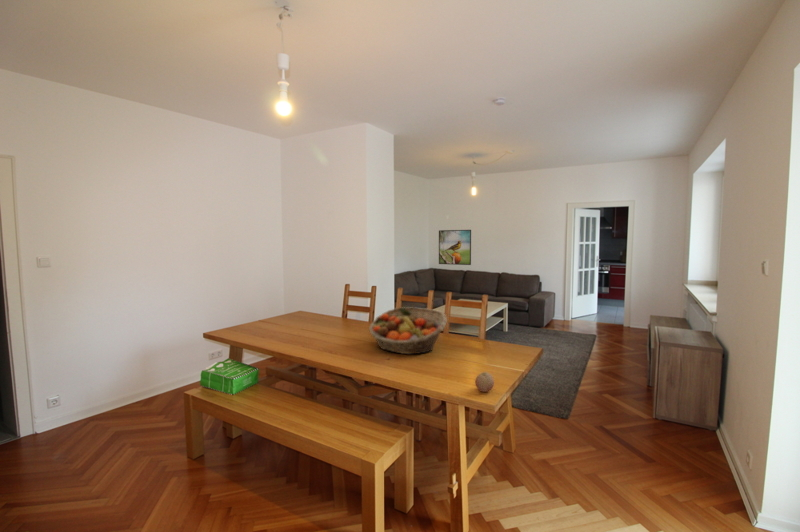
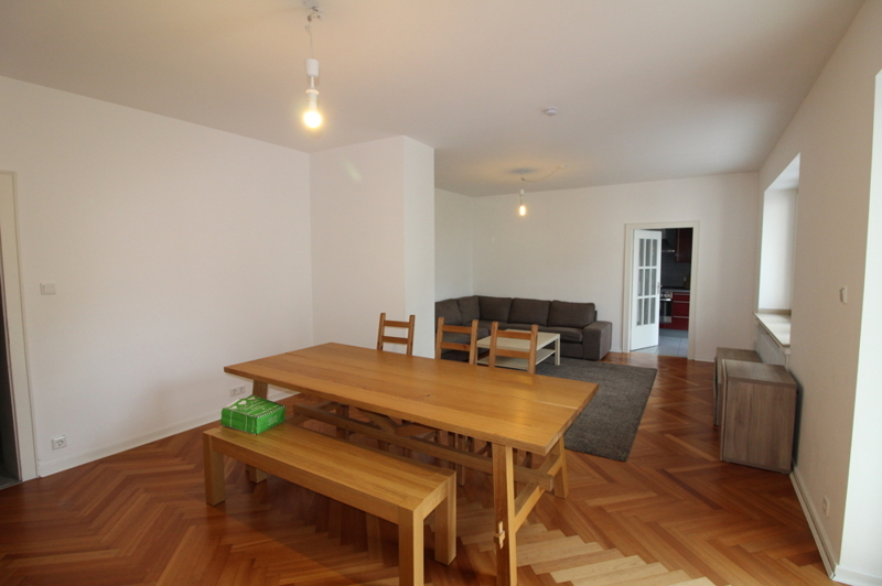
- fruit (484, 382)
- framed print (454, 247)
- fruit basket (407, 329)
